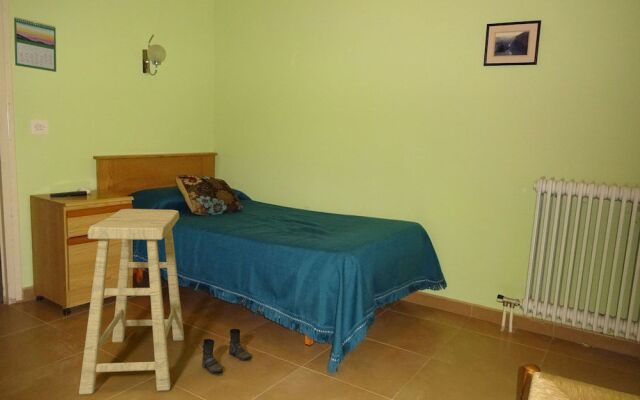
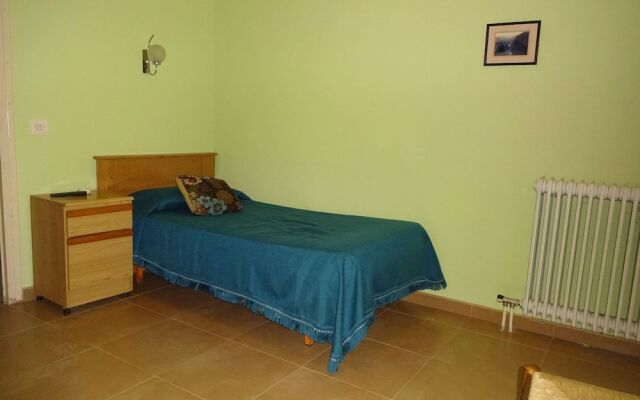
- boots (229, 350)
- stool (138, 291)
- calendar (35, 44)
